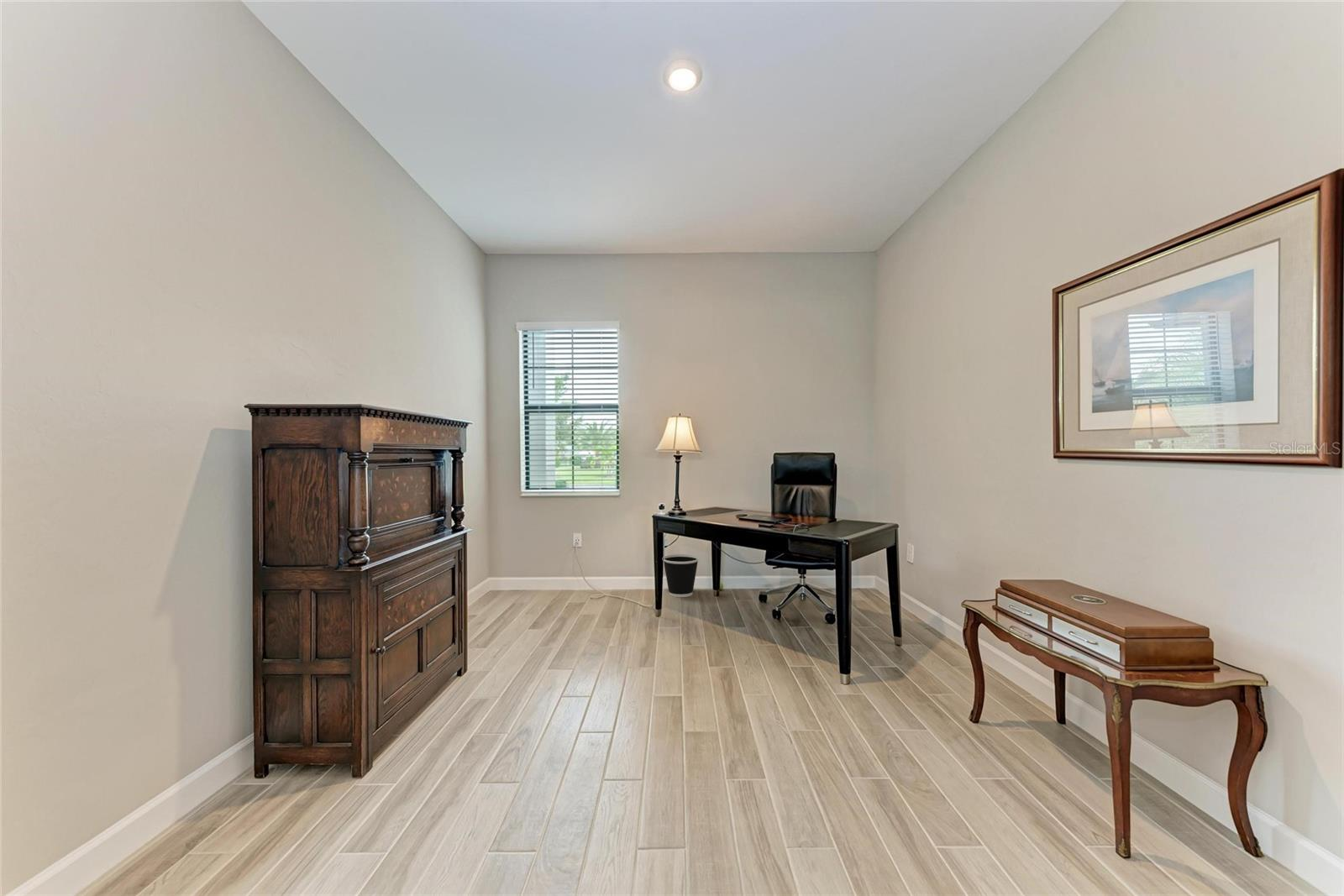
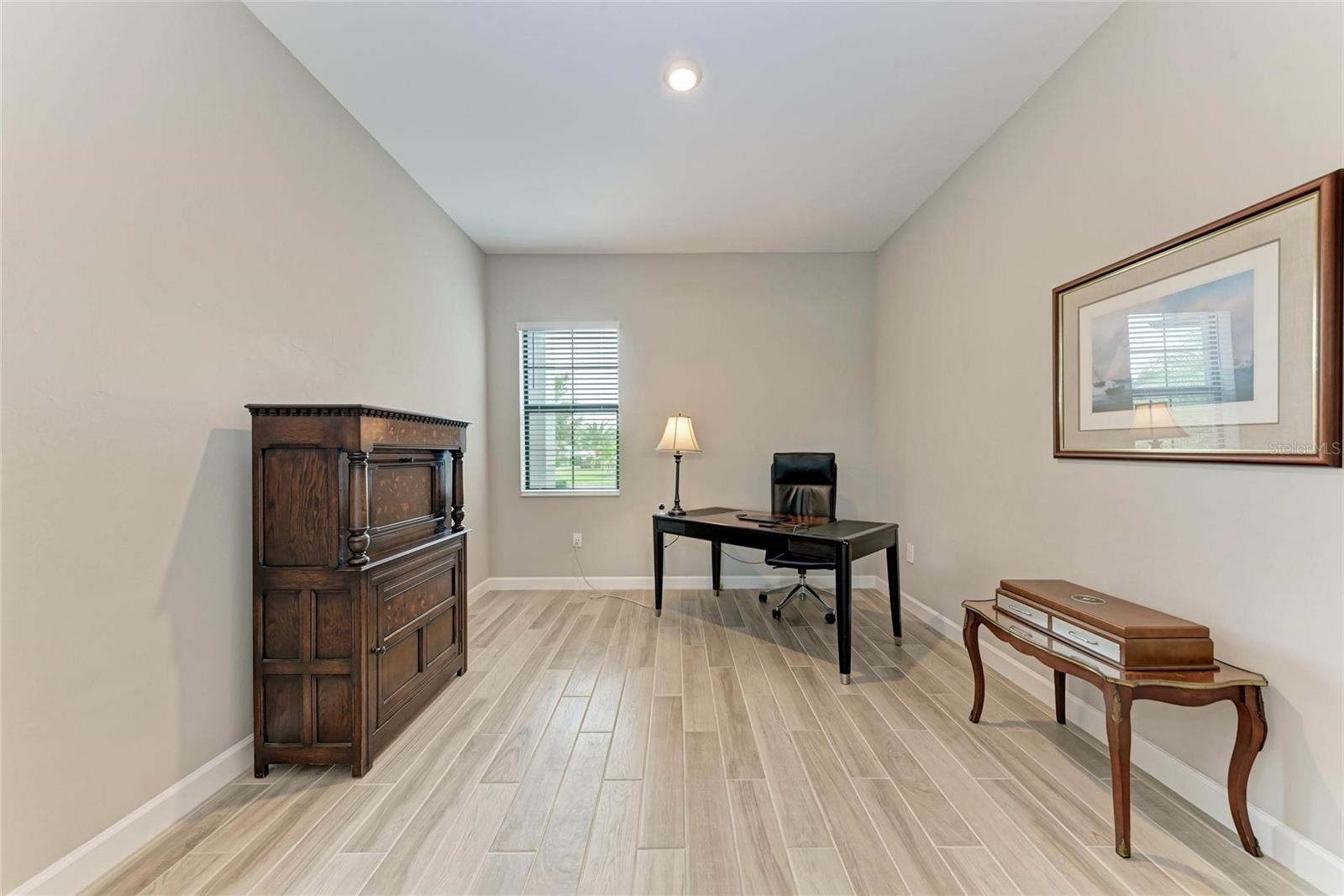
- wastebasket (680, 575)
